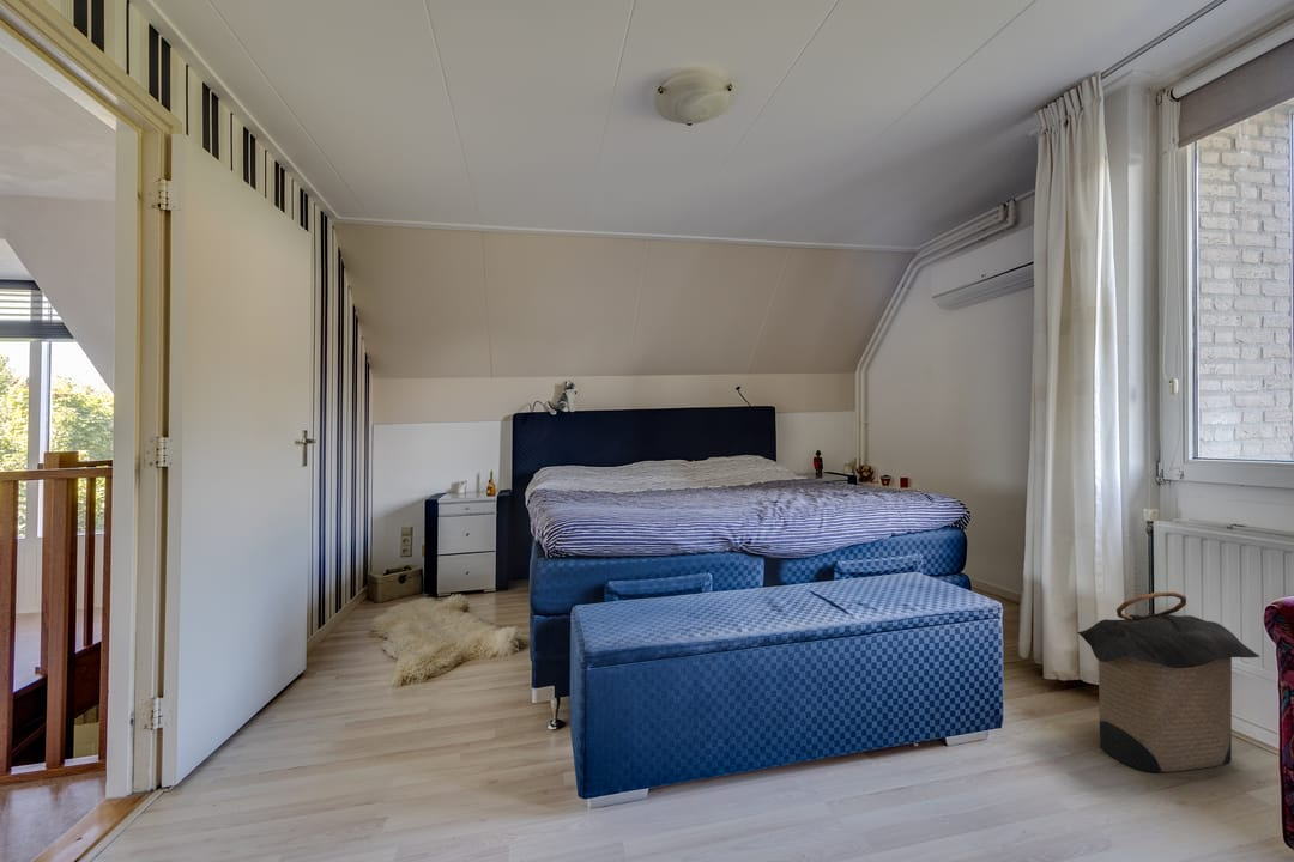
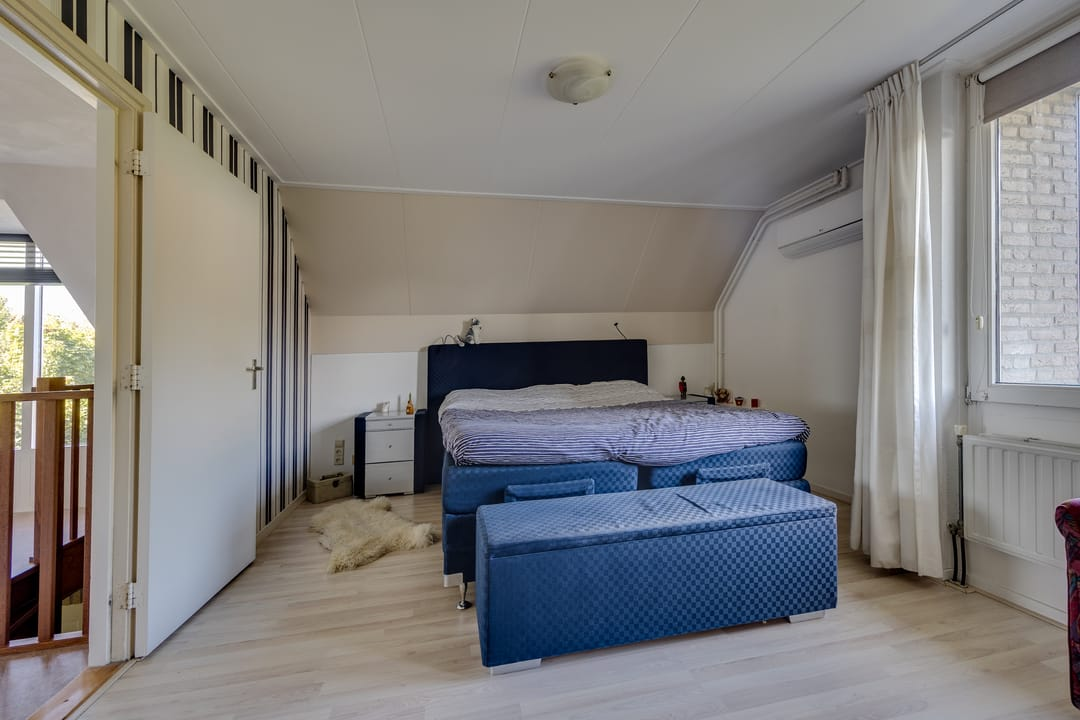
- laundry hamper (1161, 667)
